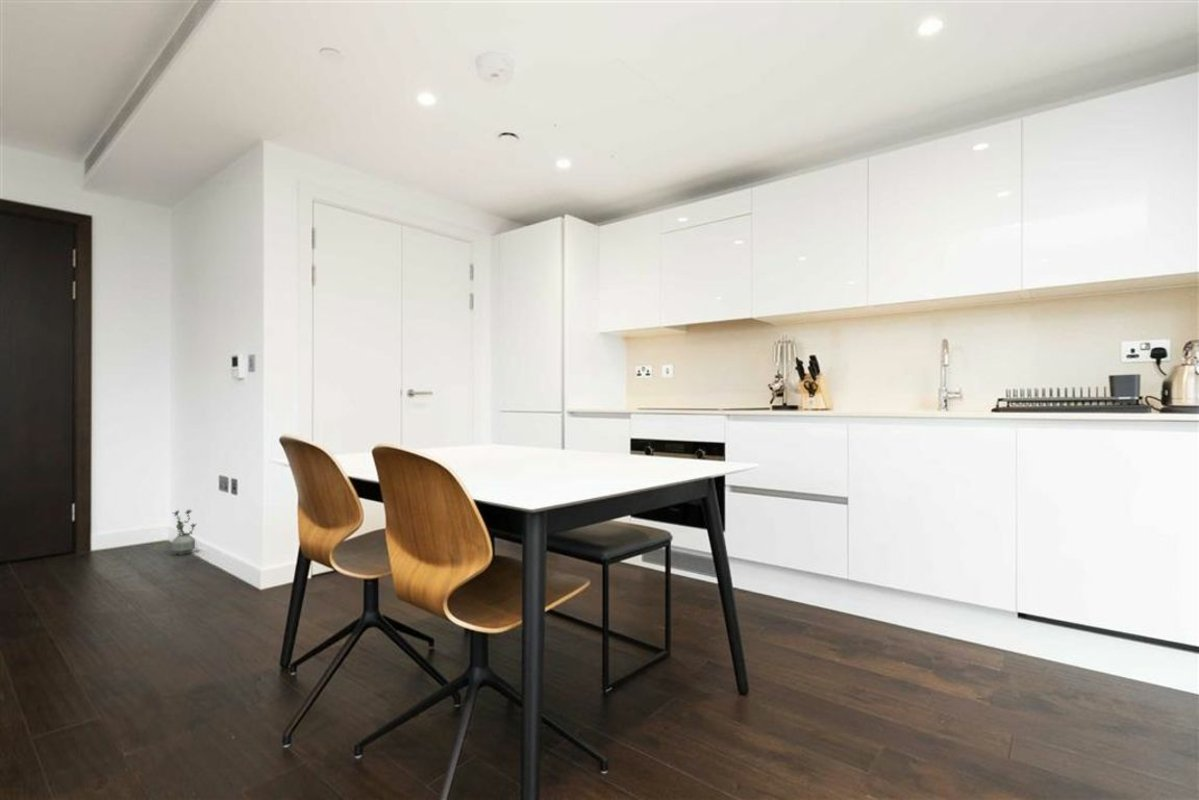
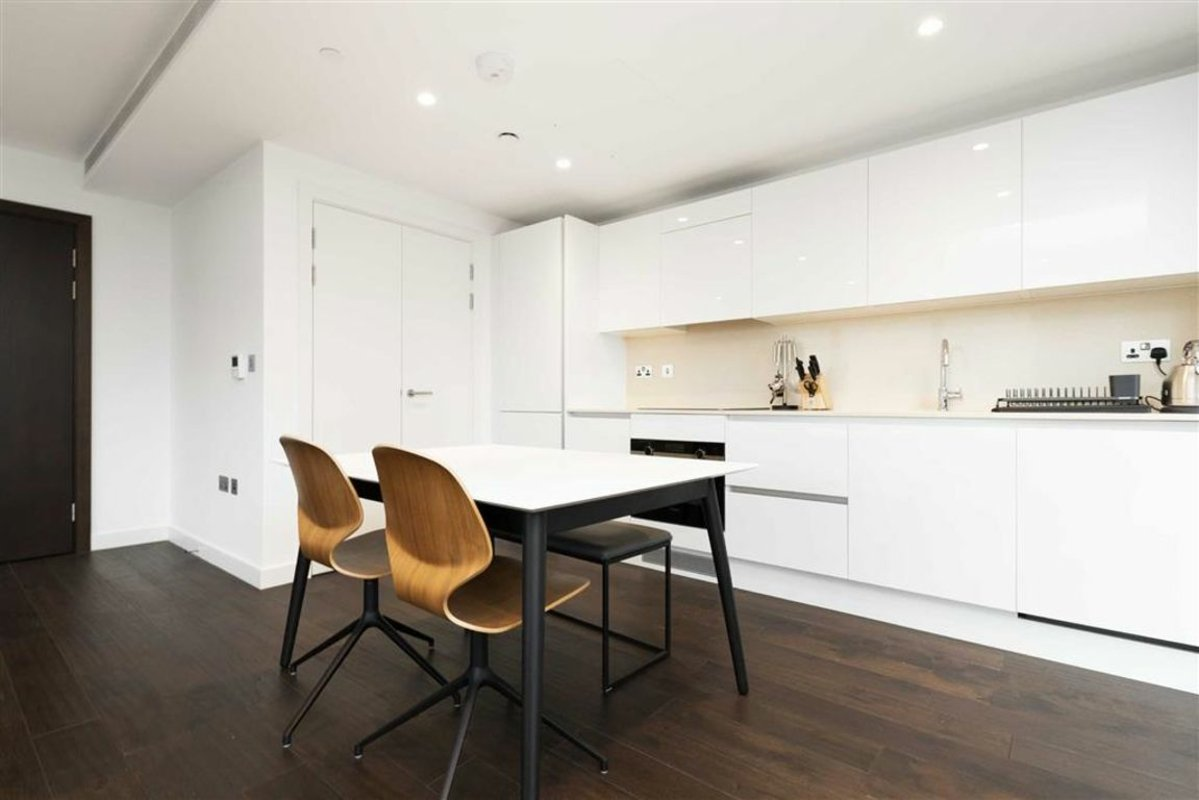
- potted plant (184, 531)
